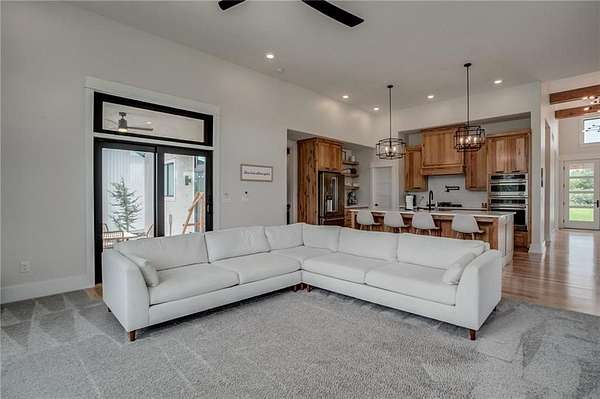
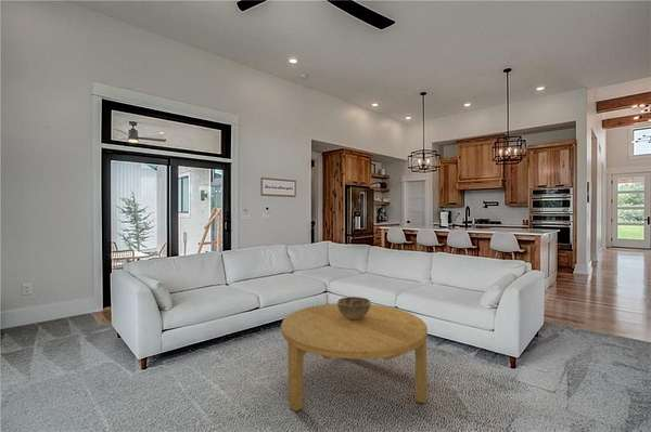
+ coffee table (353, 353)
+ decorative bowl (354, 309)
